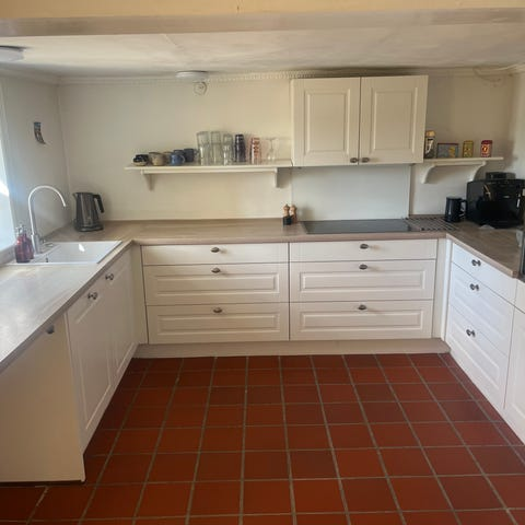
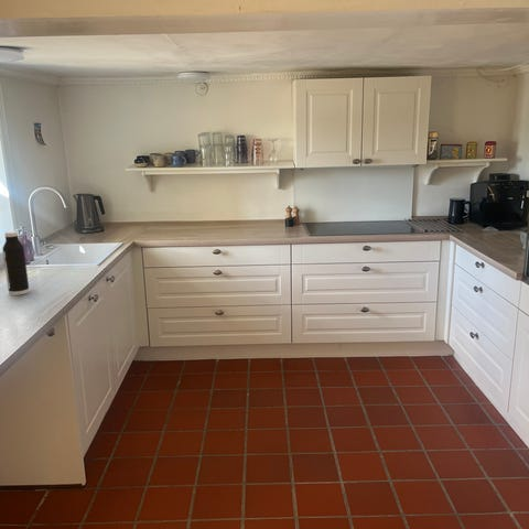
+ water bottle (14, 262)
